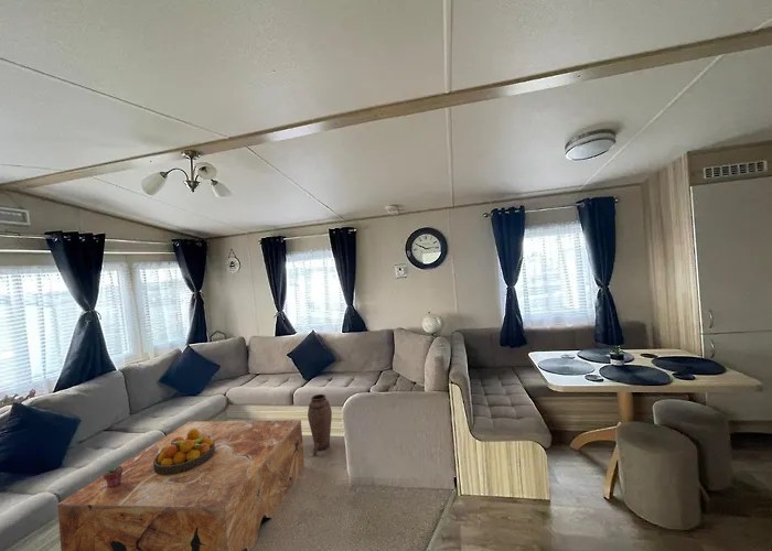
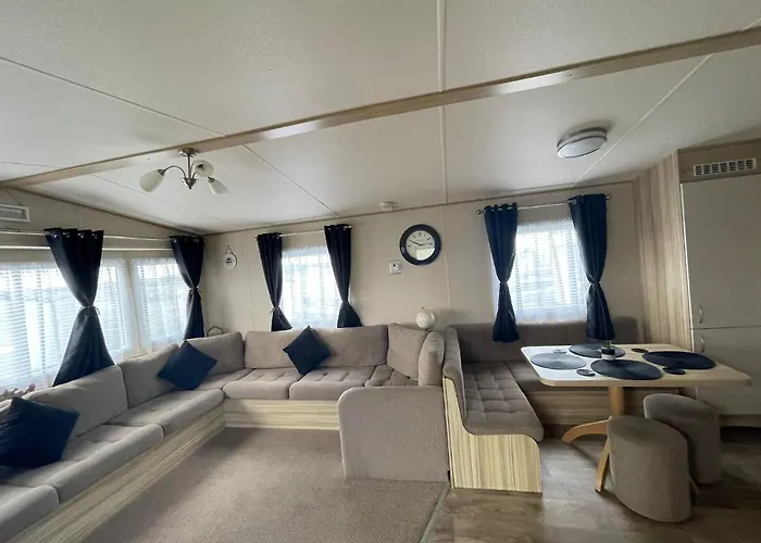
- potted succulent (112, 474)
- vase (319, 422)
- coffee table (204, 482)
- fruit bowl (184, 447)
